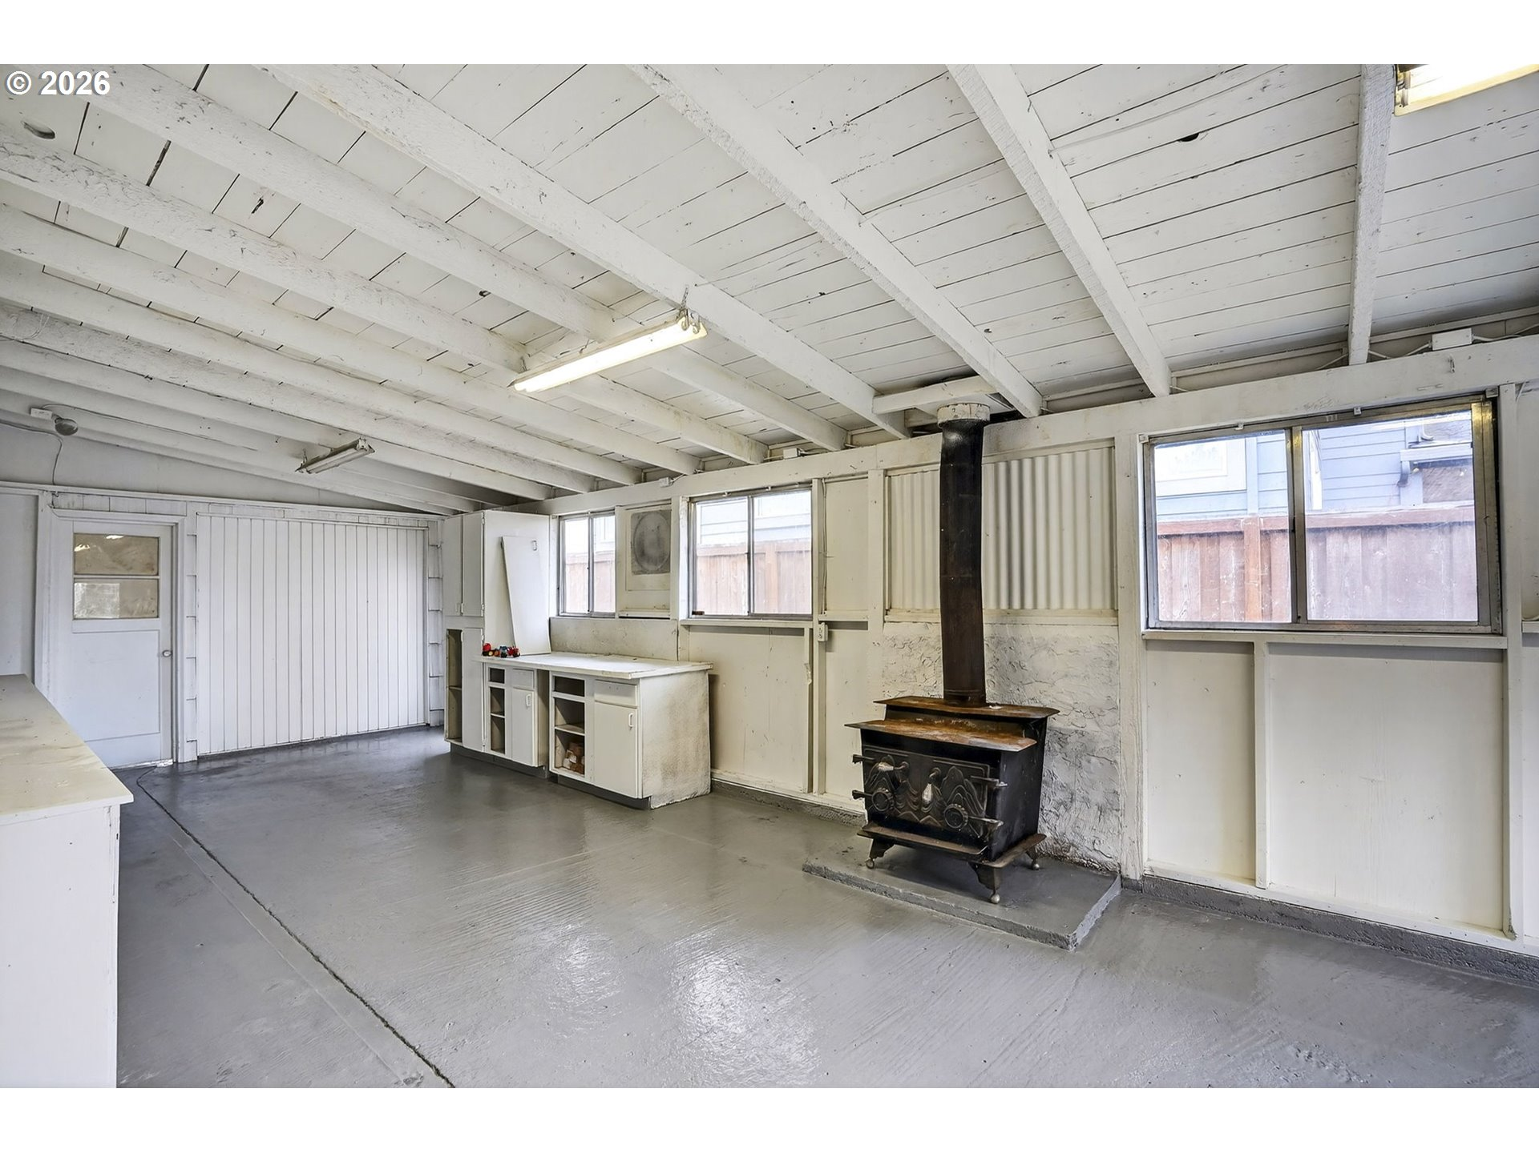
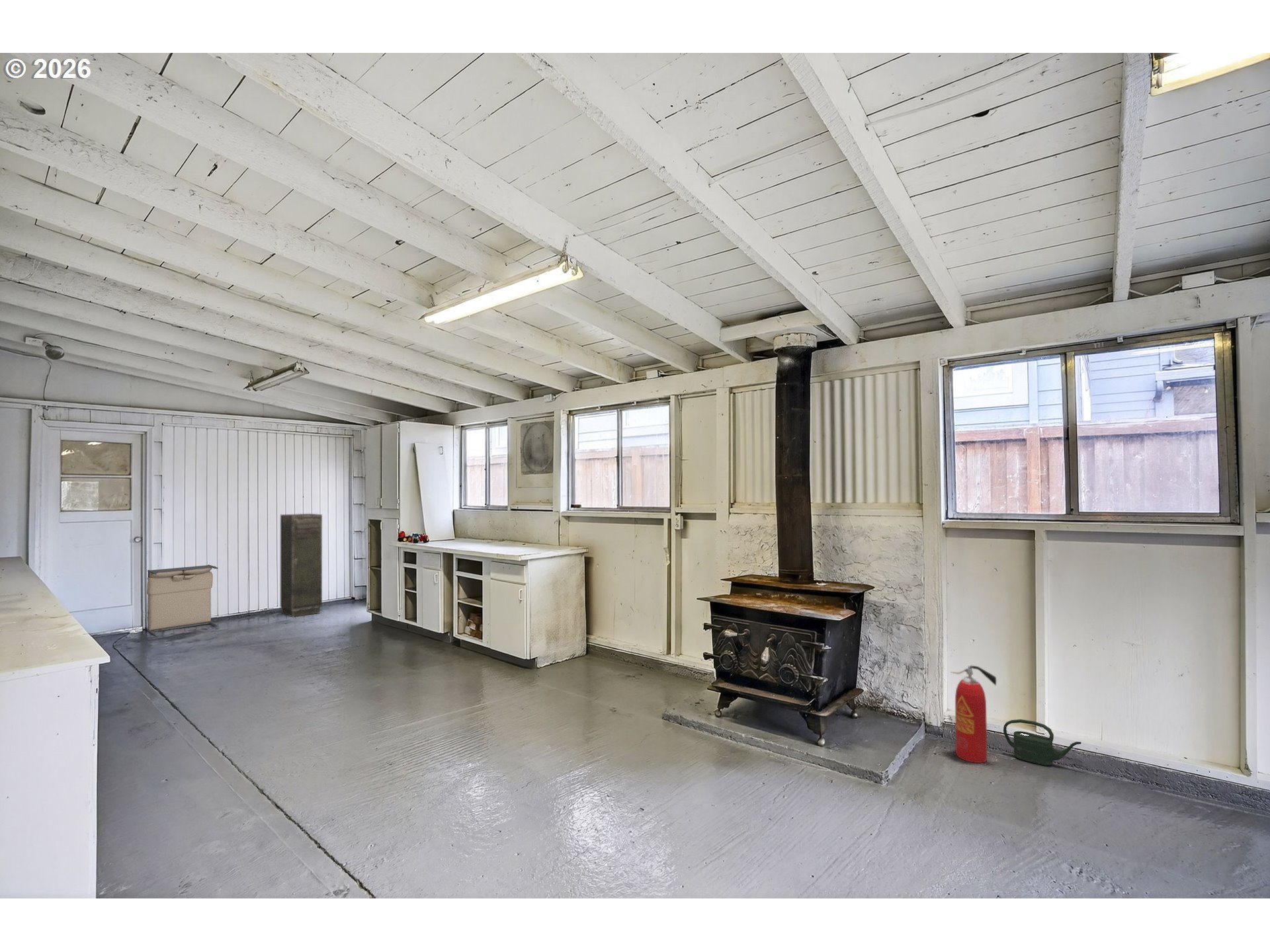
+ laundry hamper (183, 598)
+ watering can (1040, 742)
+ storage cabinet (301, 563)
+ fire extinguisher (972, 711)
